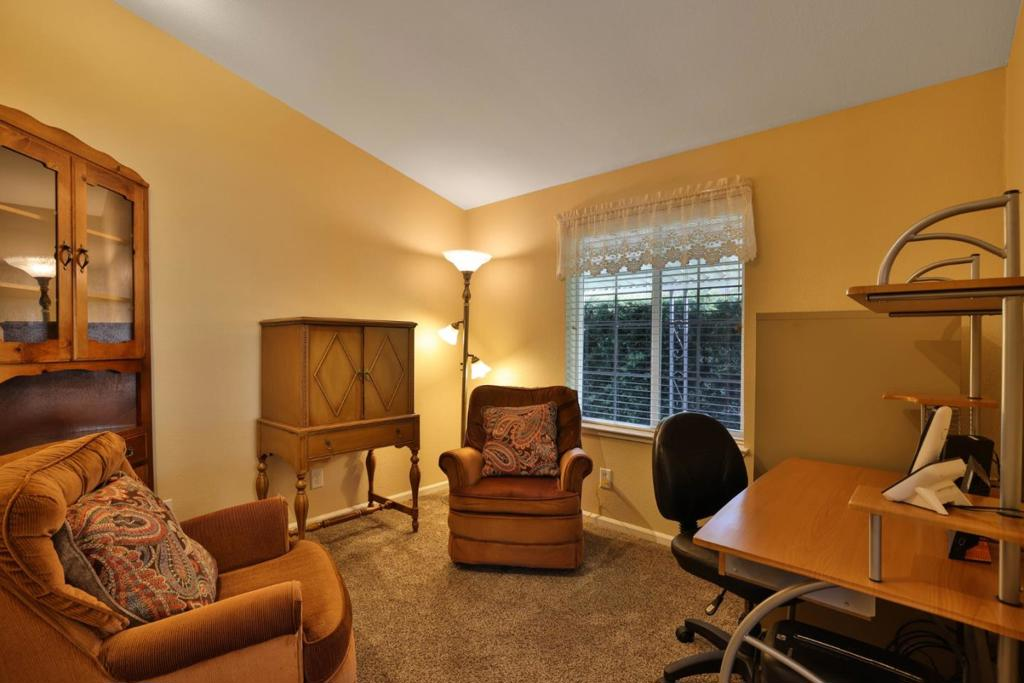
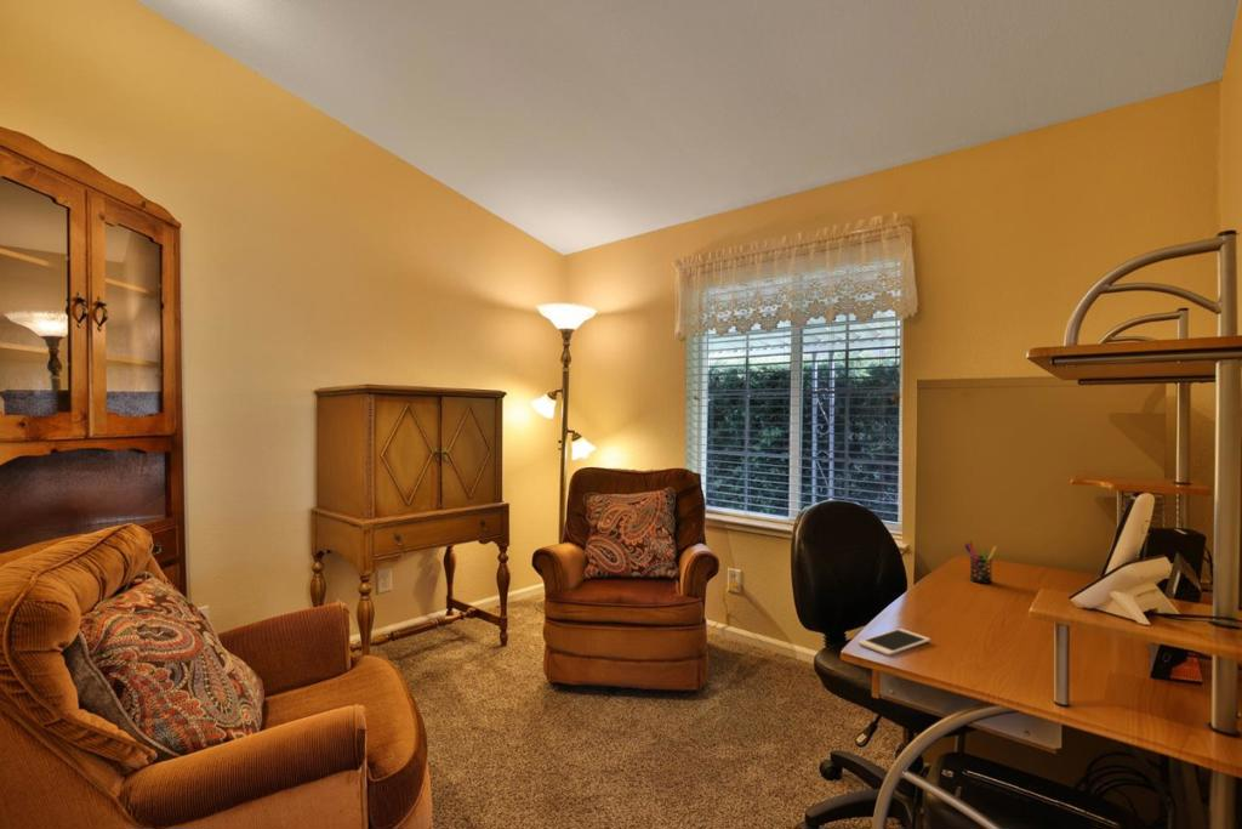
+ cell phone (894, 641)
+ pen holder (980, 561)
